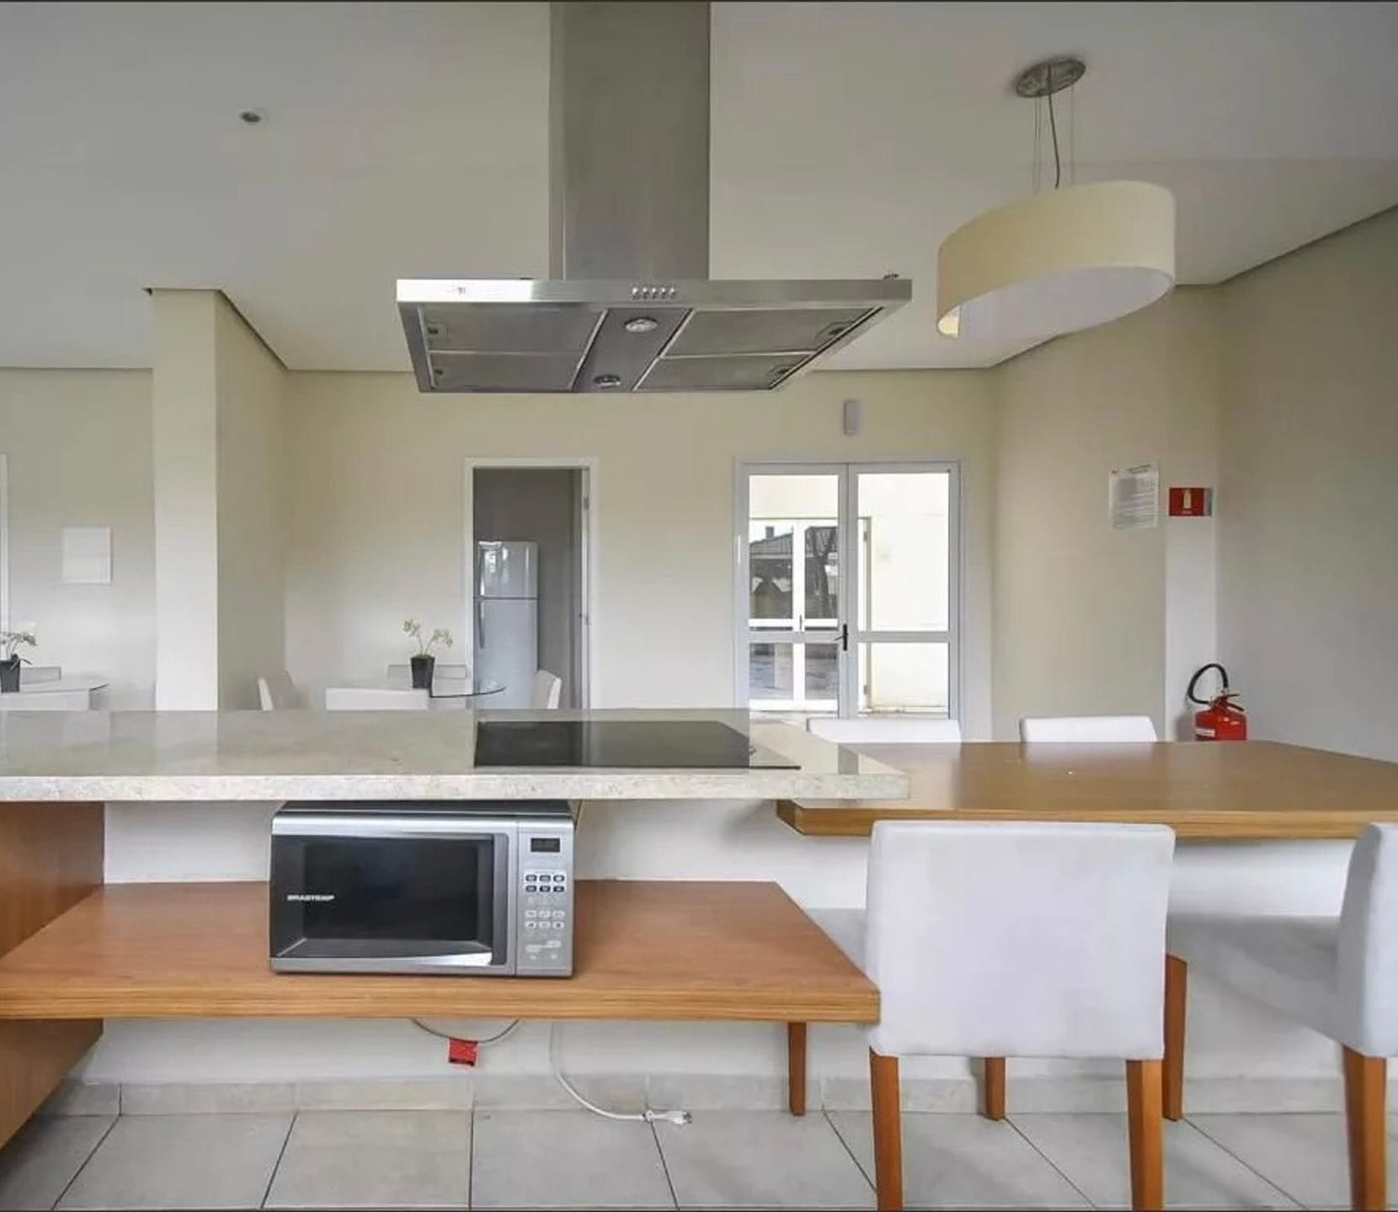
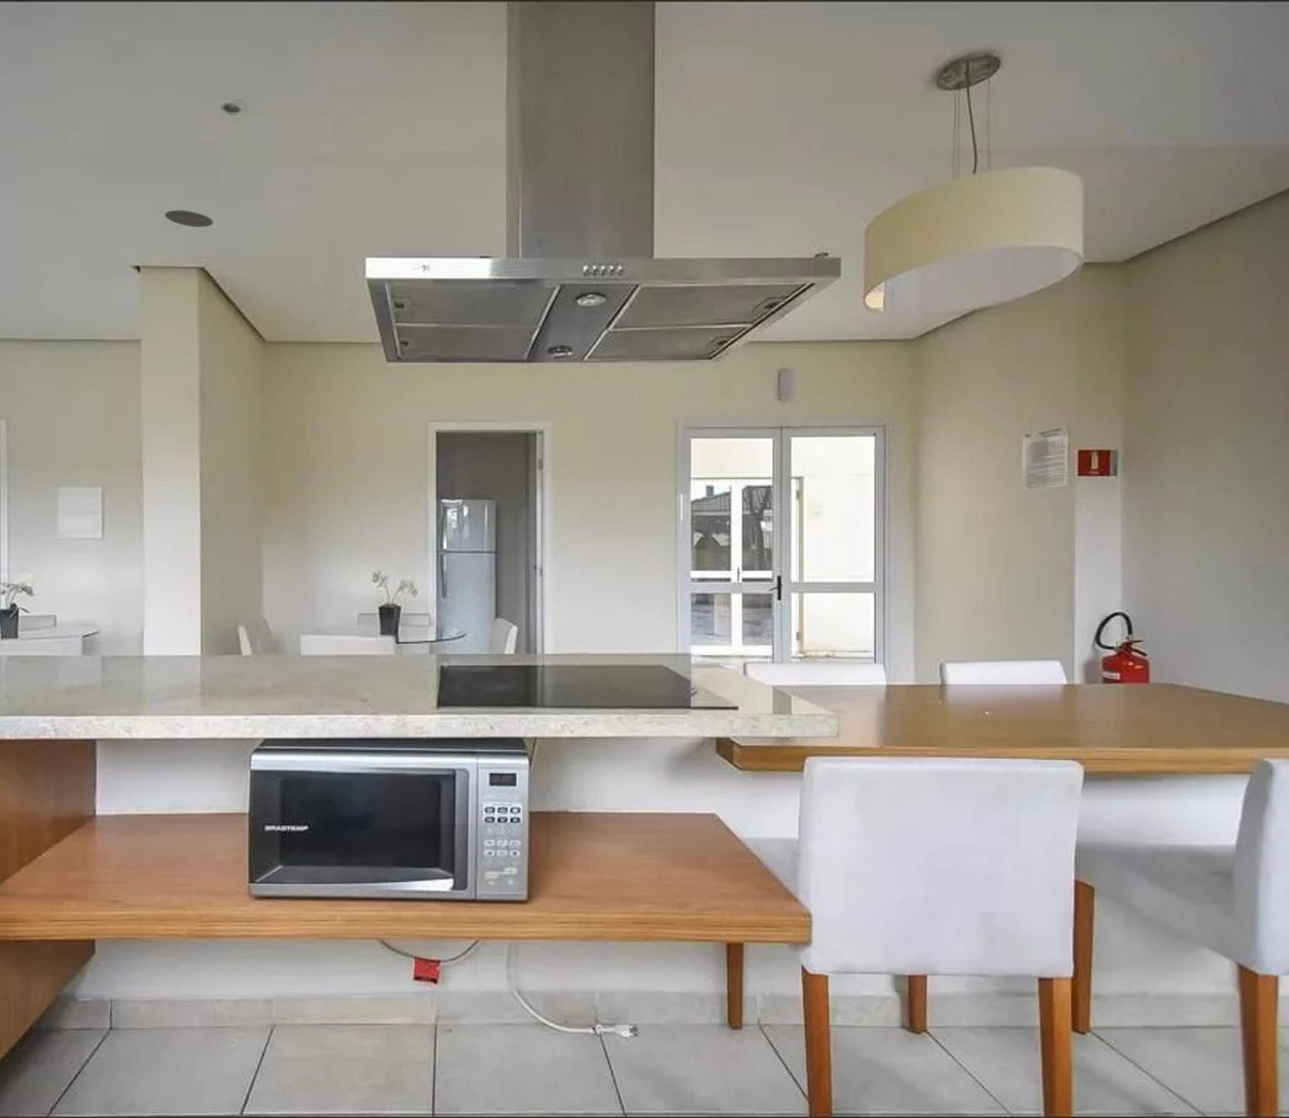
+ recessed light (189, 216)
